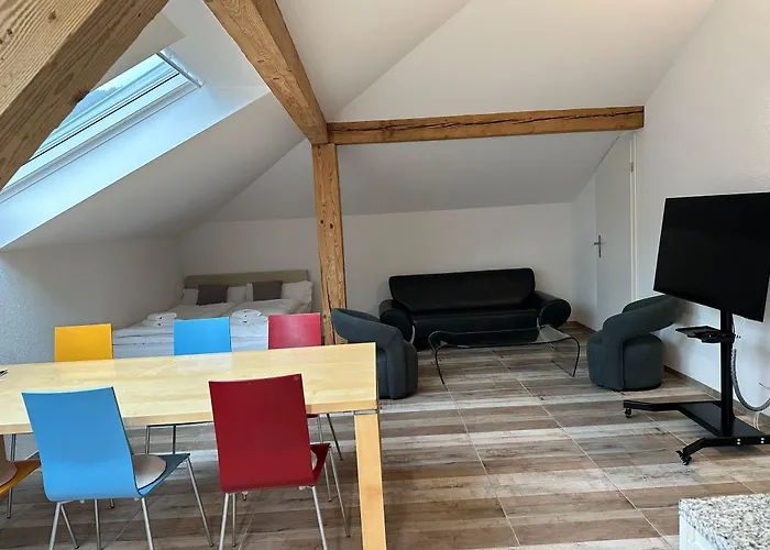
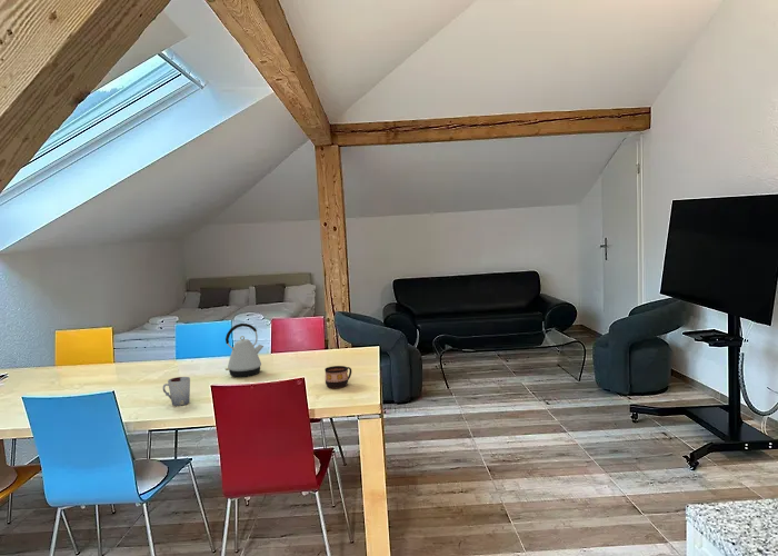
+ cup (338, 377)
+ cup (176, 390)
+ kettle (243, 348)
